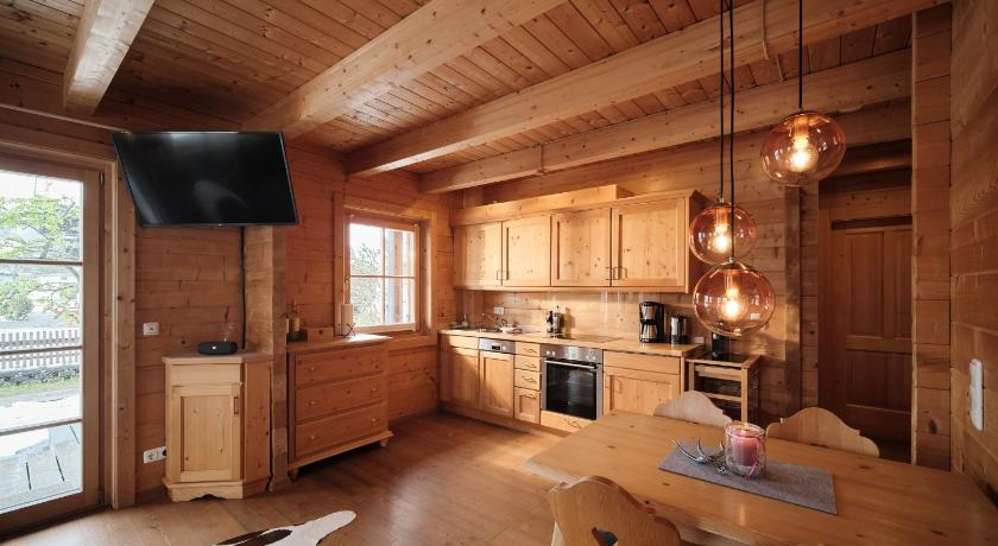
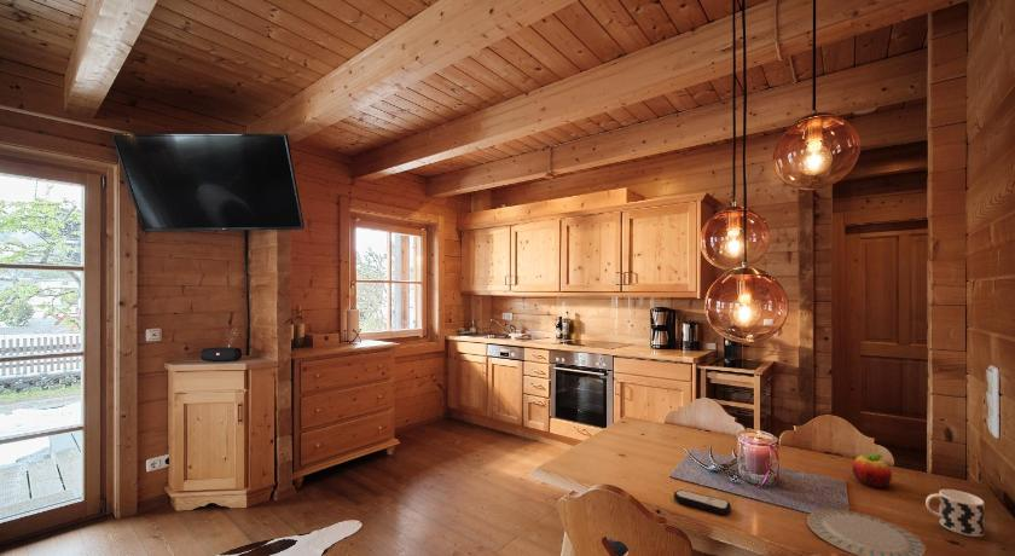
+ cup (953, 510)
+ remote control (701, 500)
+ chinaware (864, 532)
+ fruit (871, 469)
